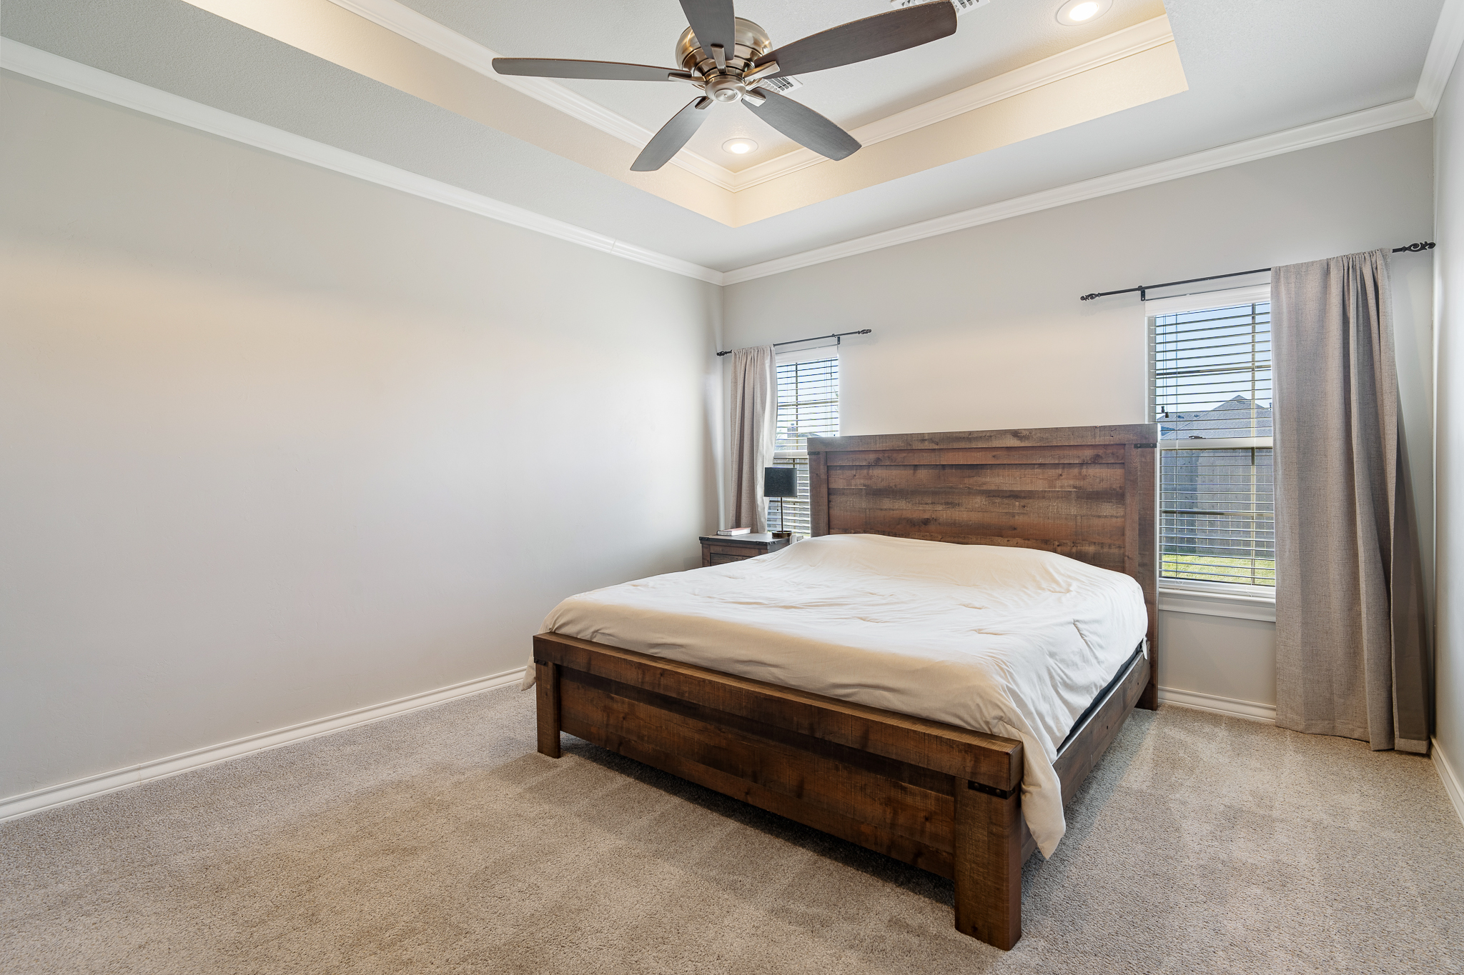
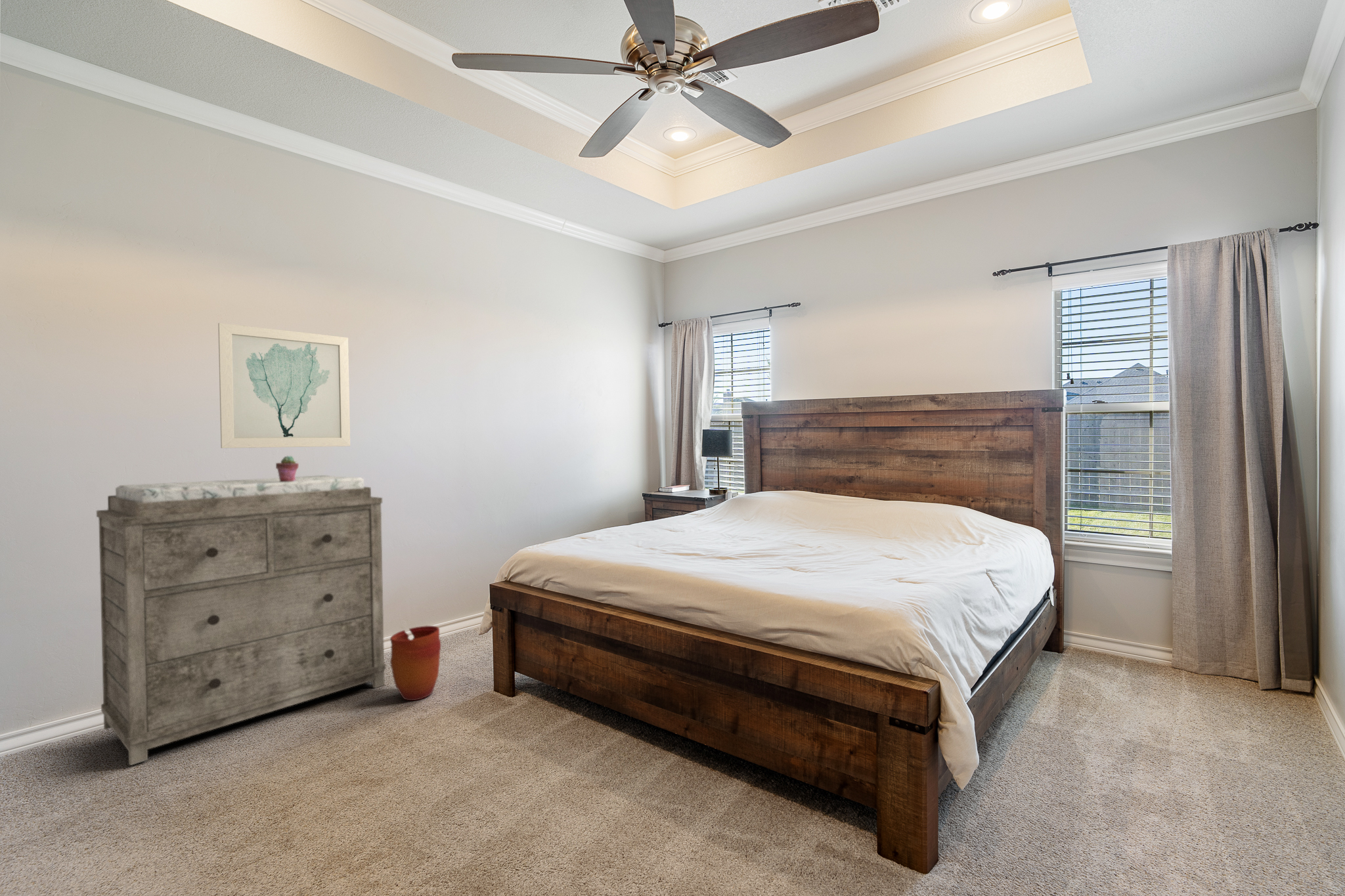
+ vase (416, 664)
+ wall art (288, 389)
+ potted succulent (287, 466)
+ dresser (252, 593)
